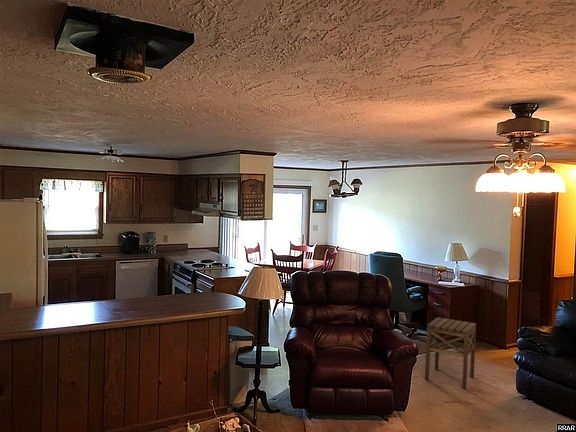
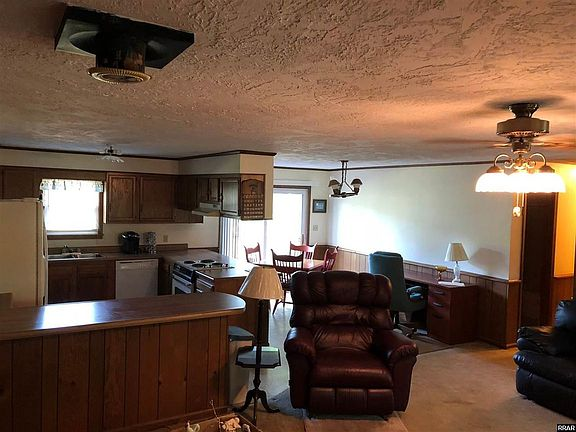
- side table (450, 351)
